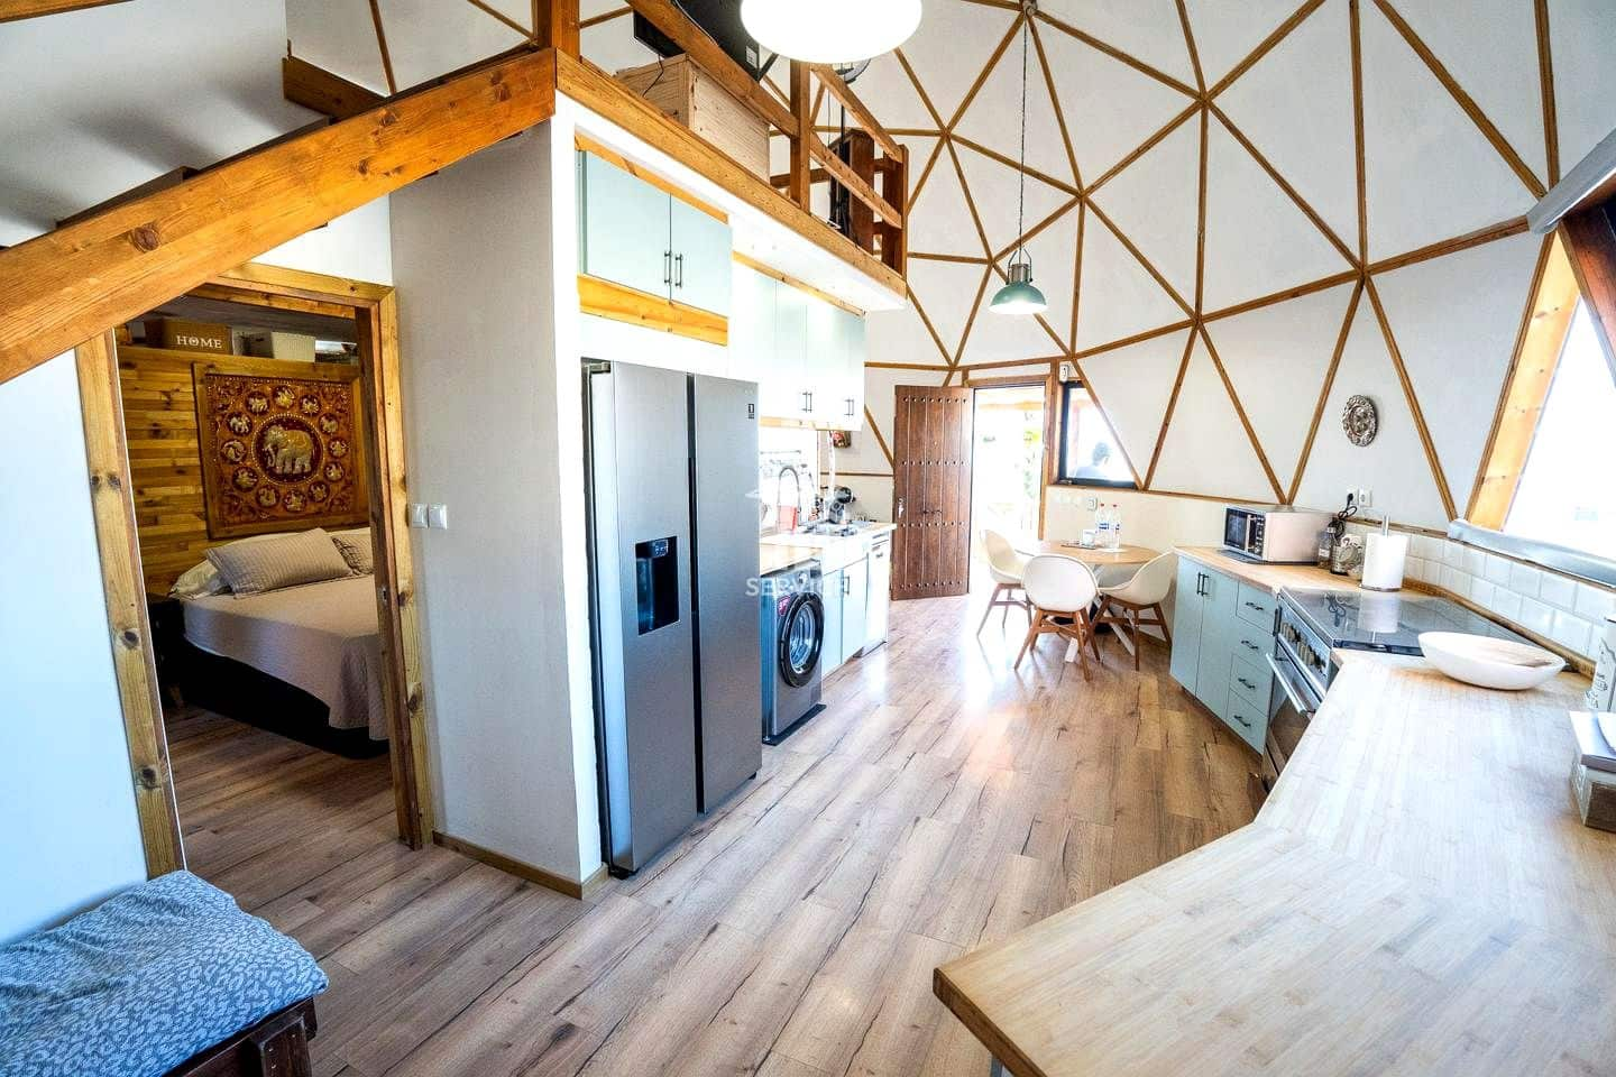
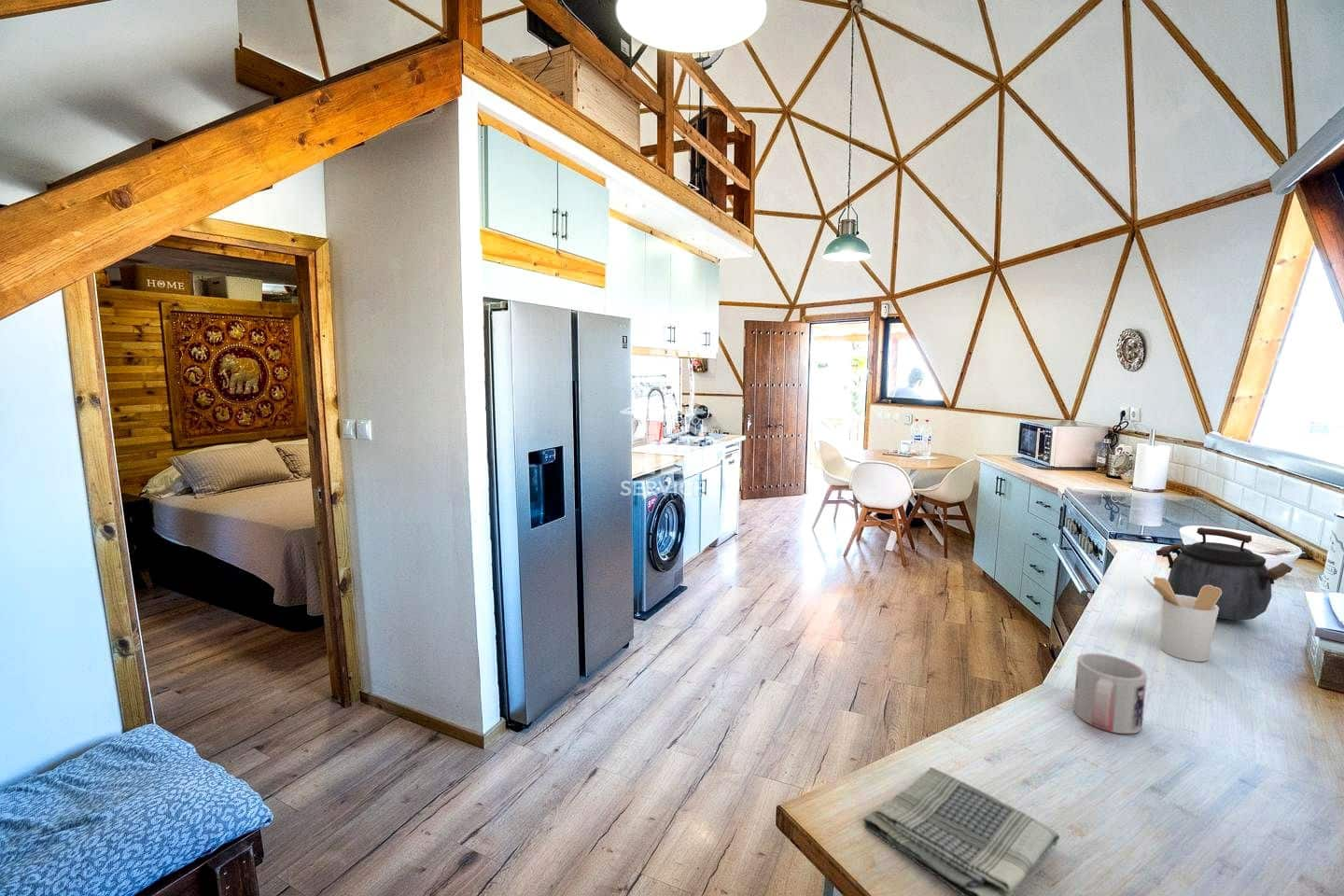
+ mug (1107, 695)
+ dish towel (959, 826)
+ utensil holder (1176, 615)
+ kettle (1219, 572)
